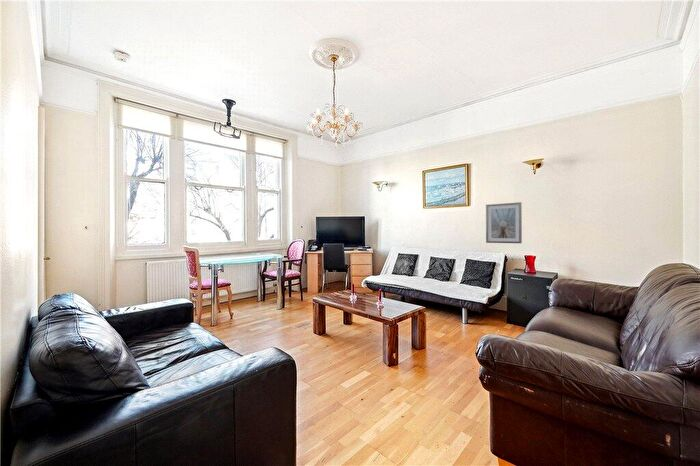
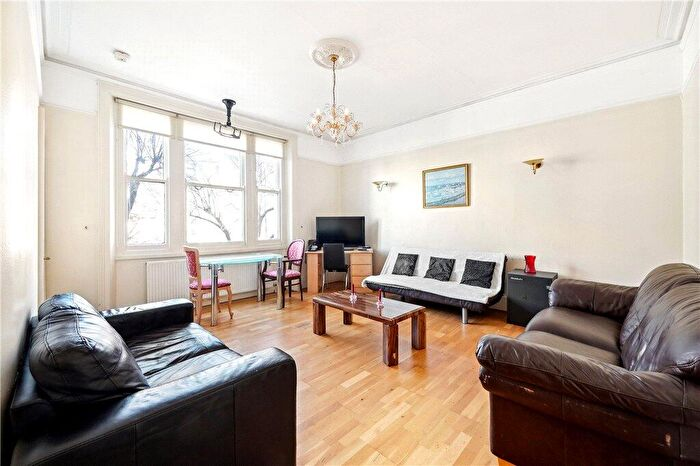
- picture frame (503, 223)
